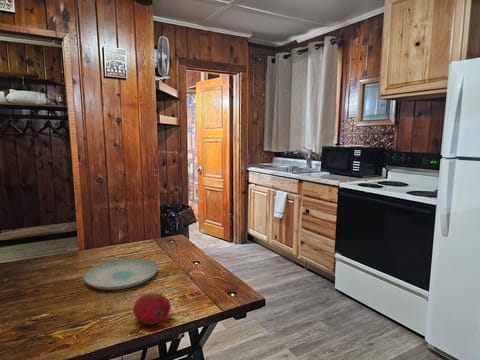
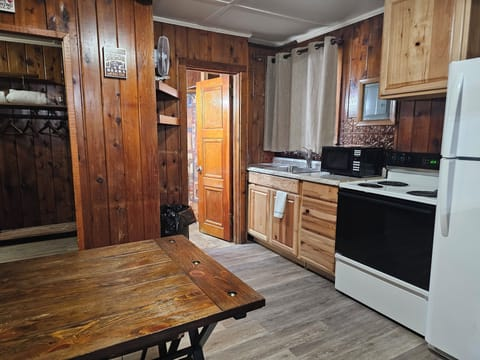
- fruit (150, 307)
- plate (122, 273)
